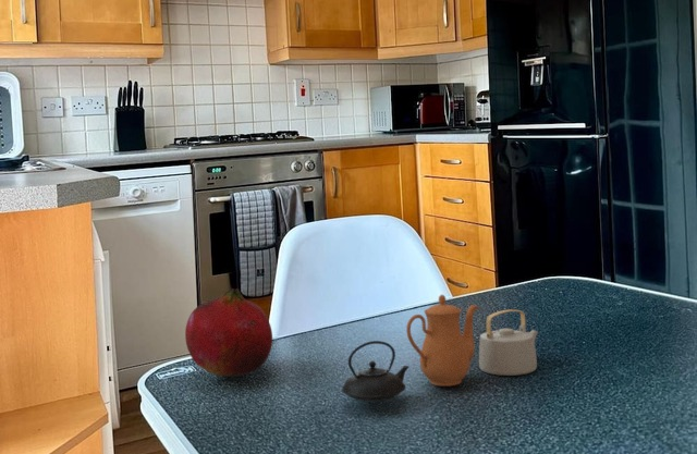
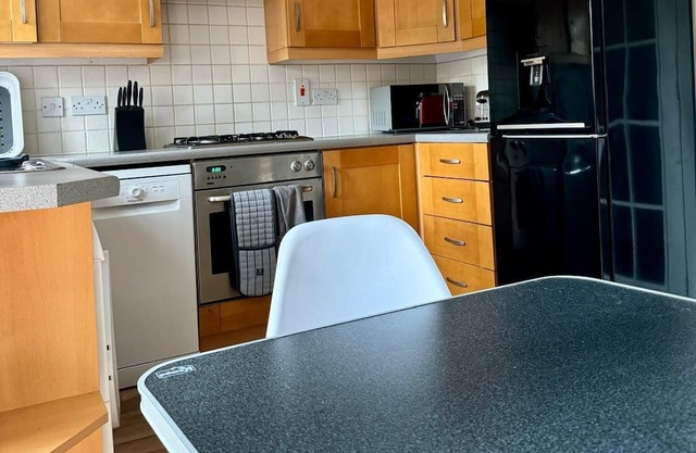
- fruit (229, 331)
- teapot (448, 338)
